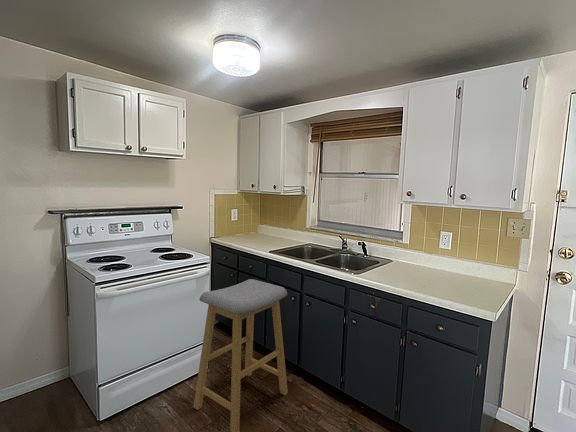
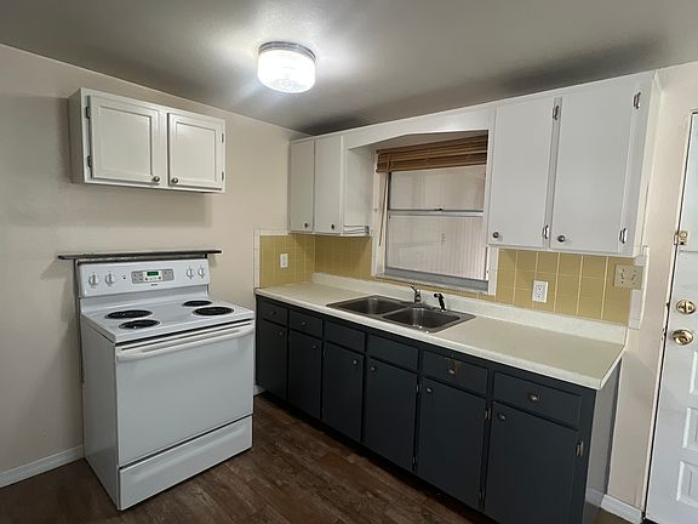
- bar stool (242, 343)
